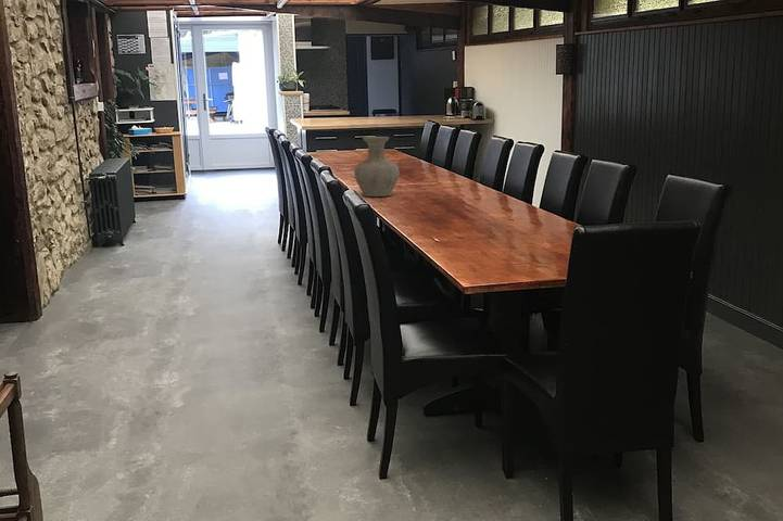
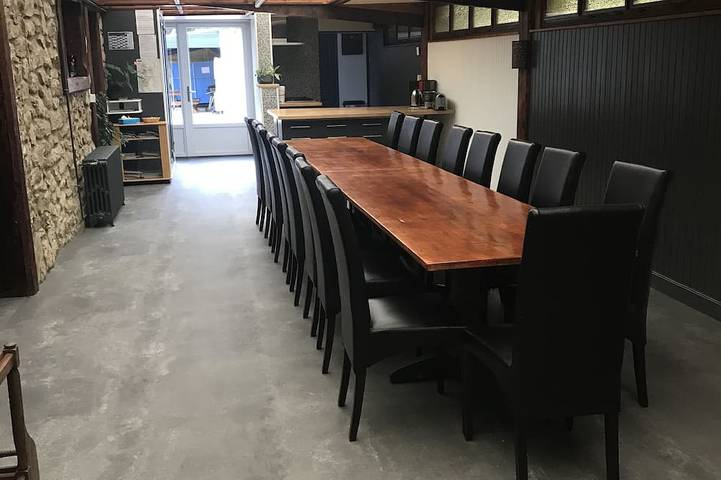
- vase (376, 166)
